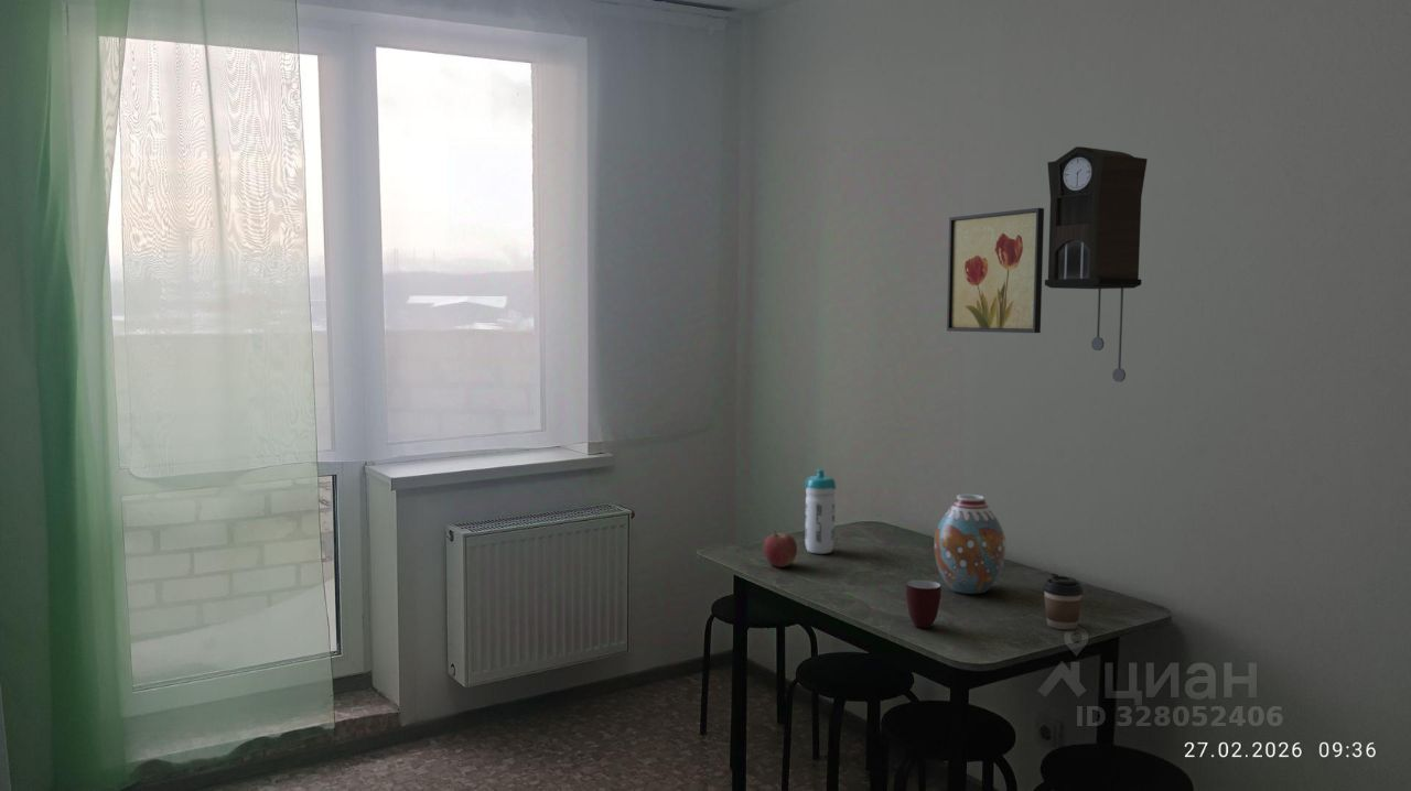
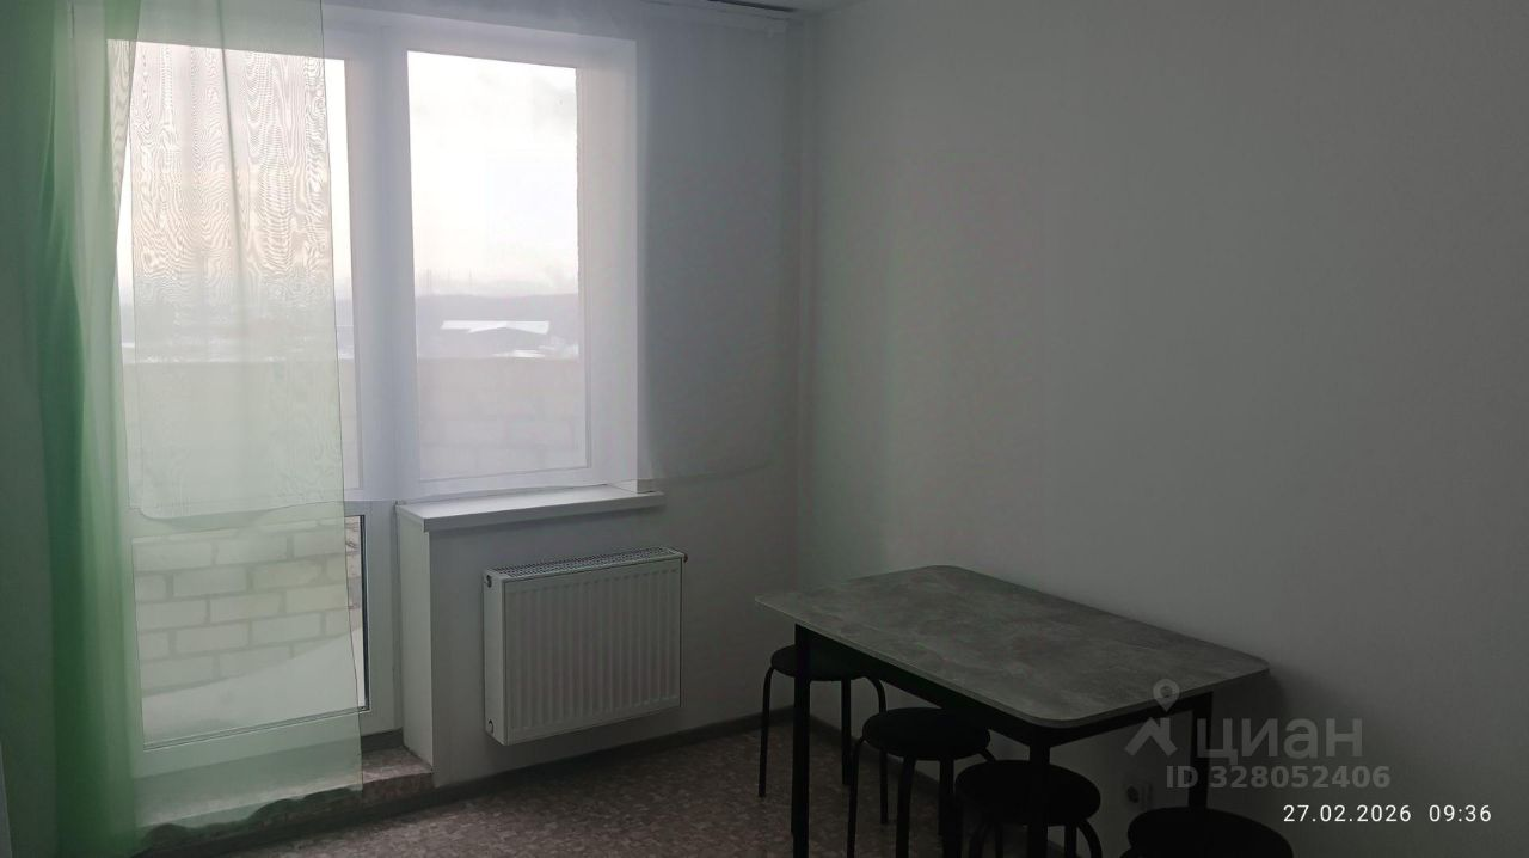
- vase (969, 543)
- mug (919, 603)
- wall art (994, 272)
- coffee cup (1063, 600)
- pendulum clock (1092, 266)
- apple (779, 548)
- water bottle (820, 510)
